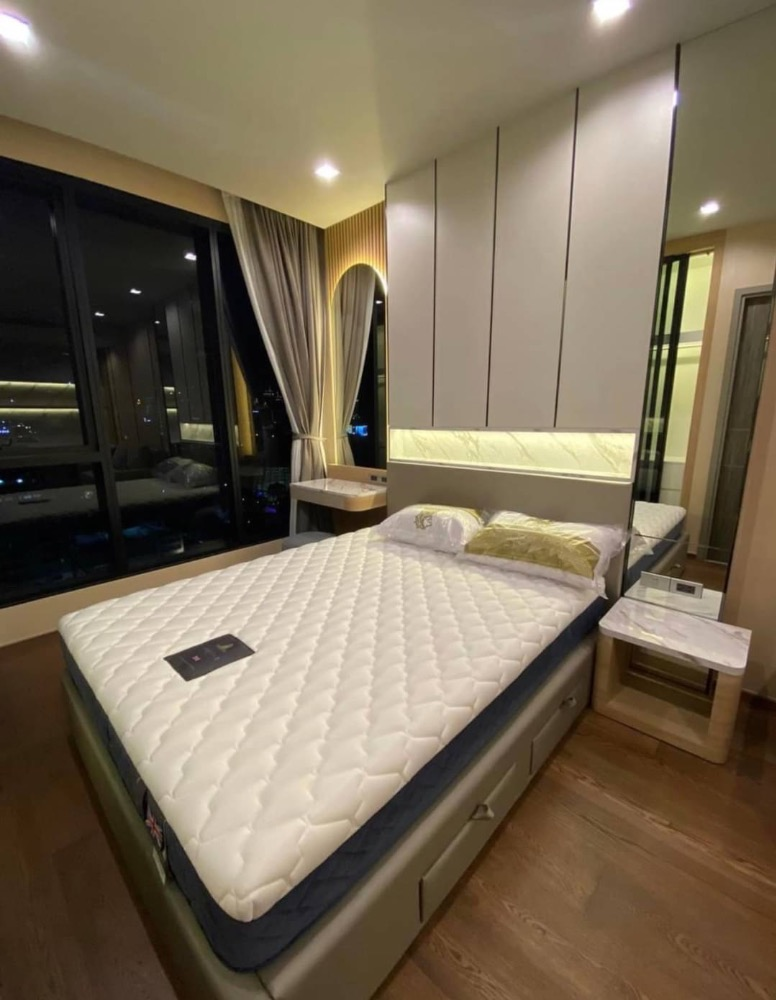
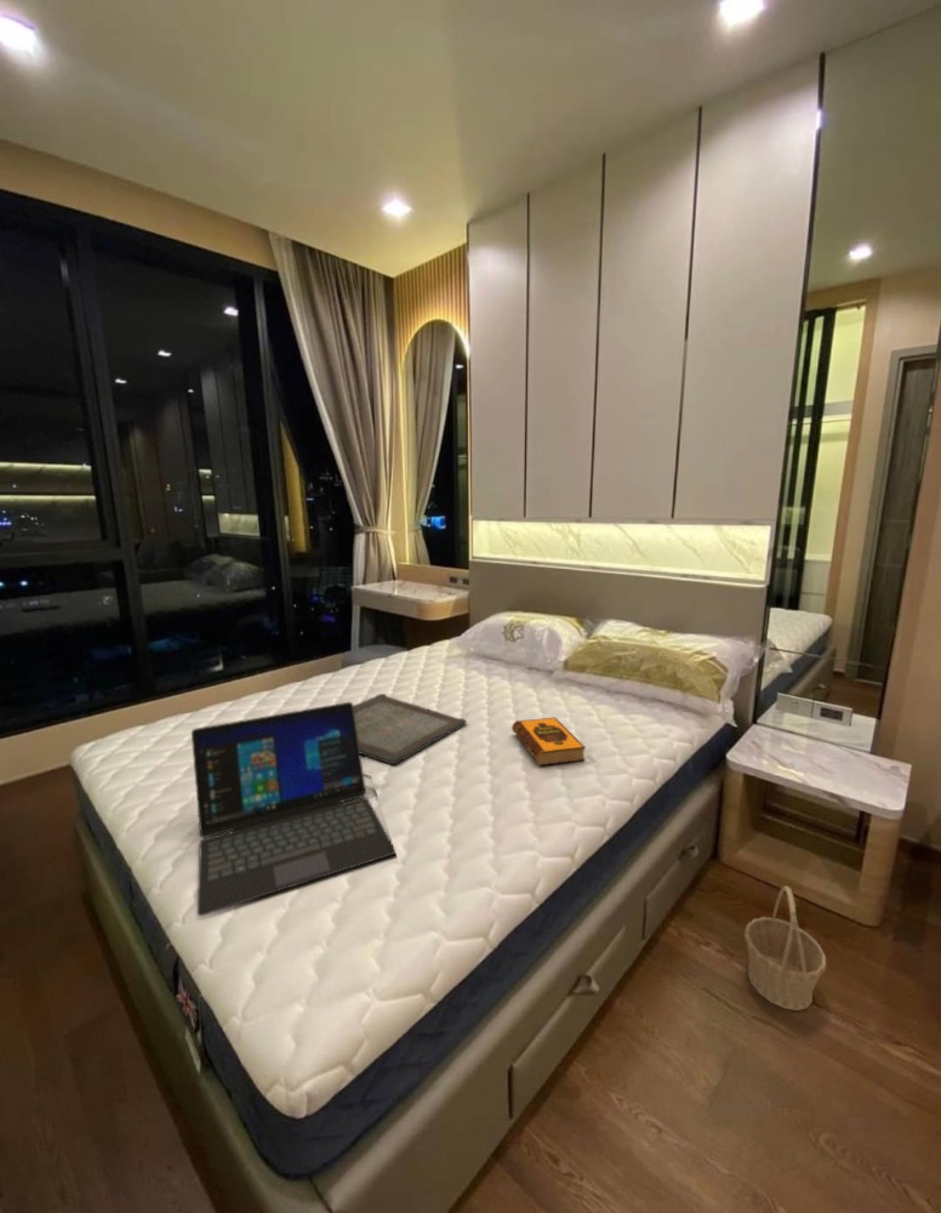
+ basket (785, 939)
+ laptop (289, 787)
+ serving tray (384, 724)
+ hardback book (546, 739)
